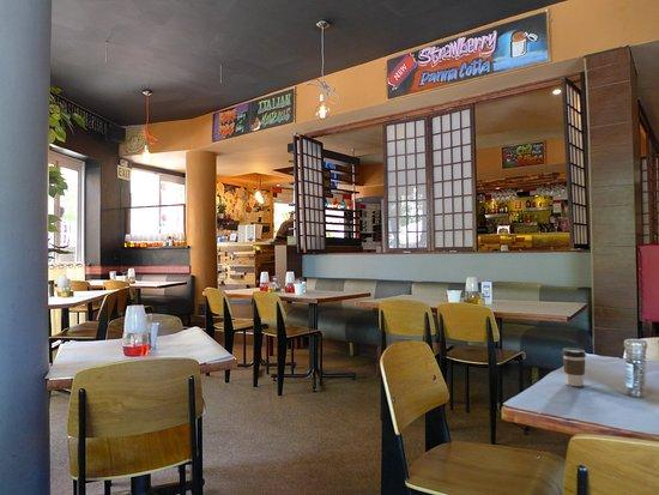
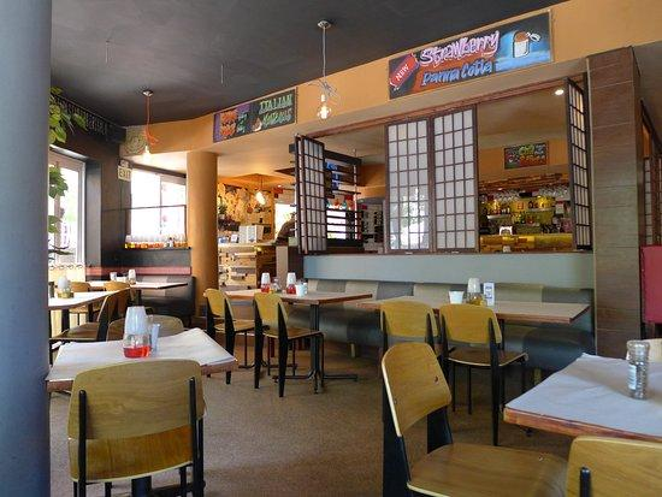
- coffee cup (574, 367)
